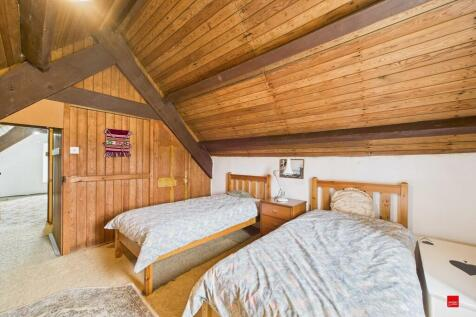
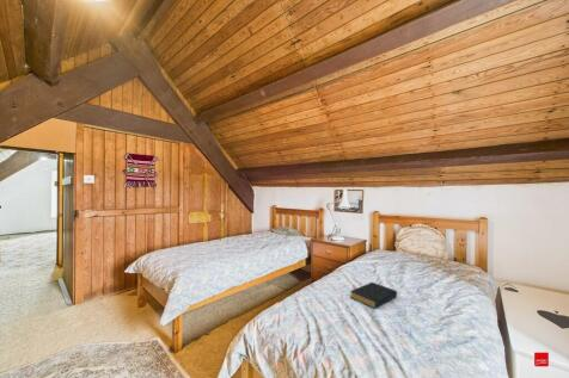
+ hardback book (373, 293)
